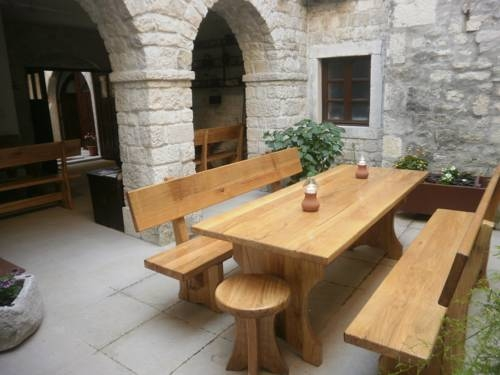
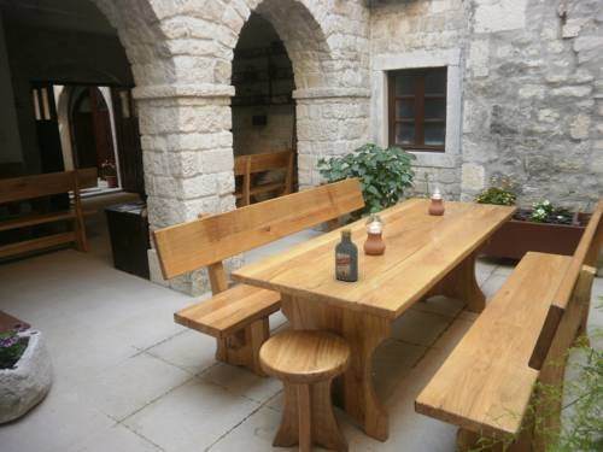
+ vodka (346, 253)
